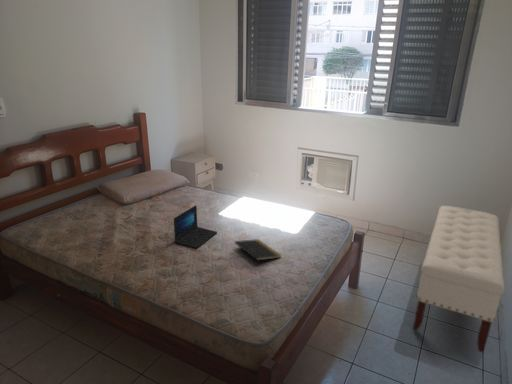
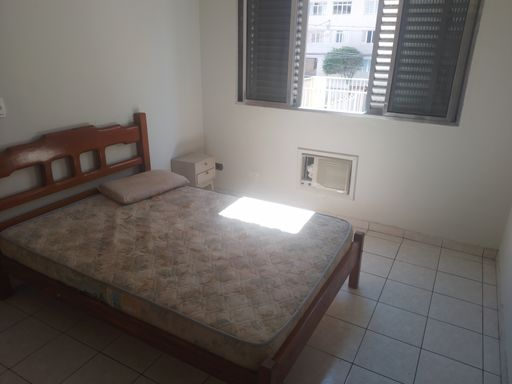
- bench (459, 266)
- notepad (257, 249)
- laptop (196, 225)
